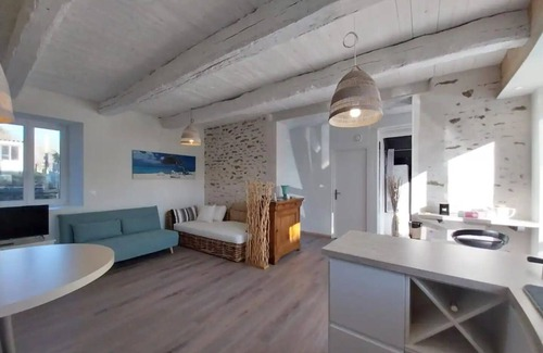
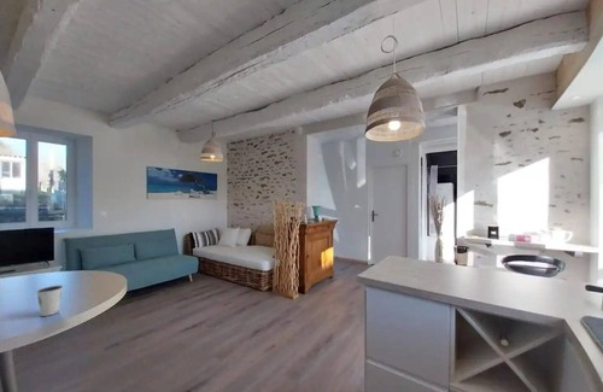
+ dixie cup (49, 300)
